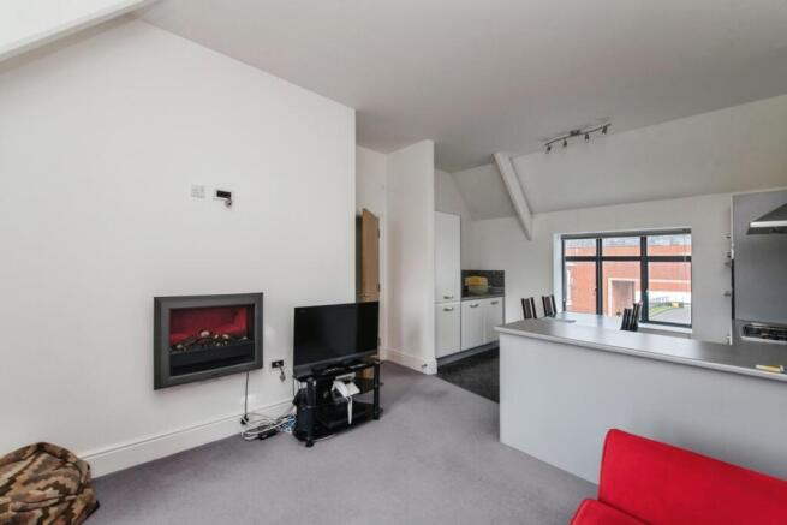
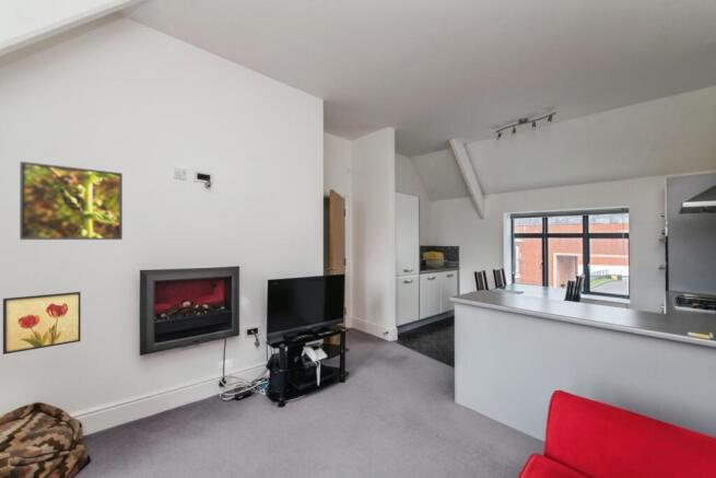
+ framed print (74, 203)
+ wall art (44, 320)
